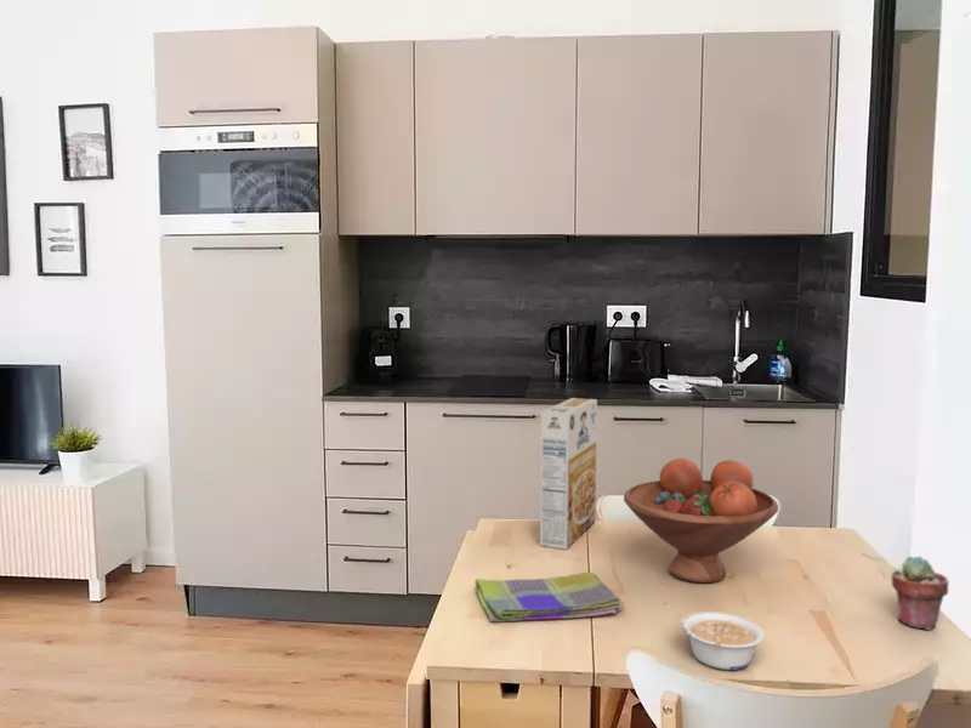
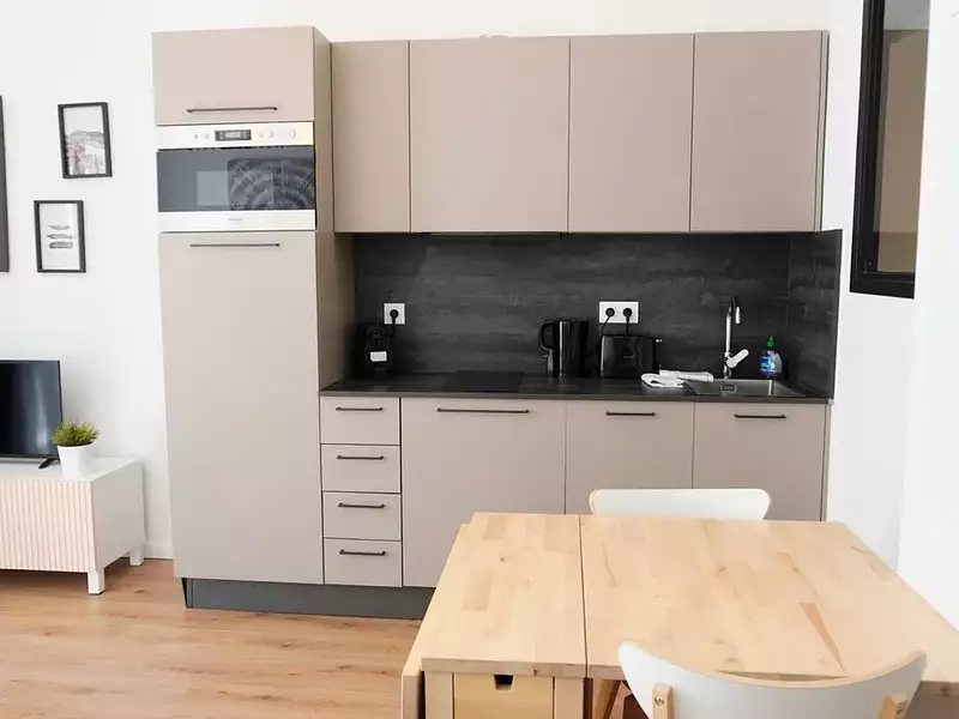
- cereal box (569, 470)
- fruit bowl (698, 521)
- dish towel (546, 595)
- potted succulent (919, 588)
- legume (723, 641)
